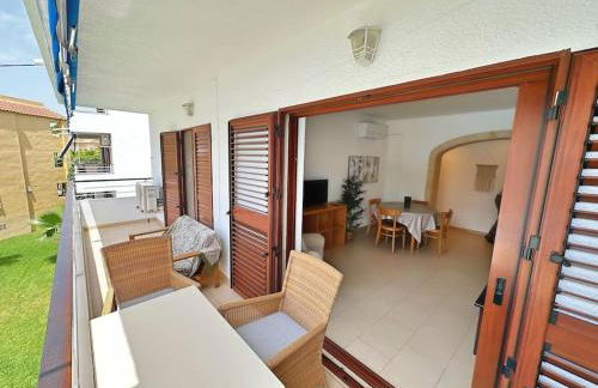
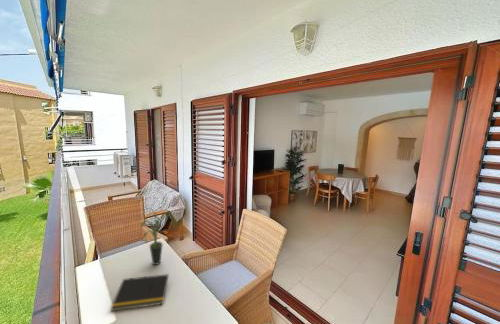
+ notepad (142, 290)
+ potted plant (154, 238)
